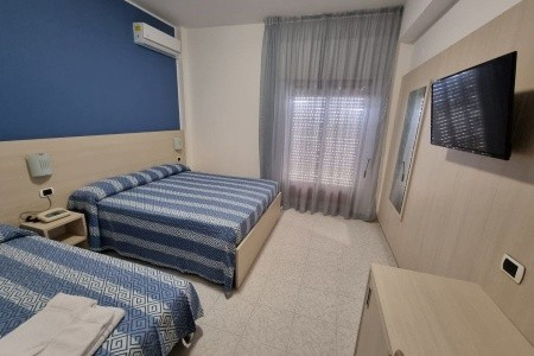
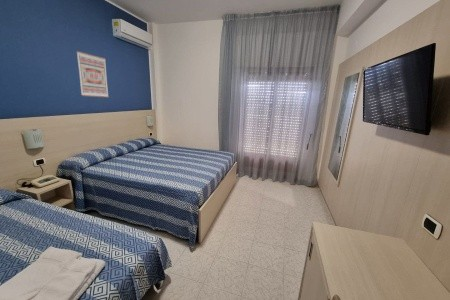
+ wall art (93, 76)
